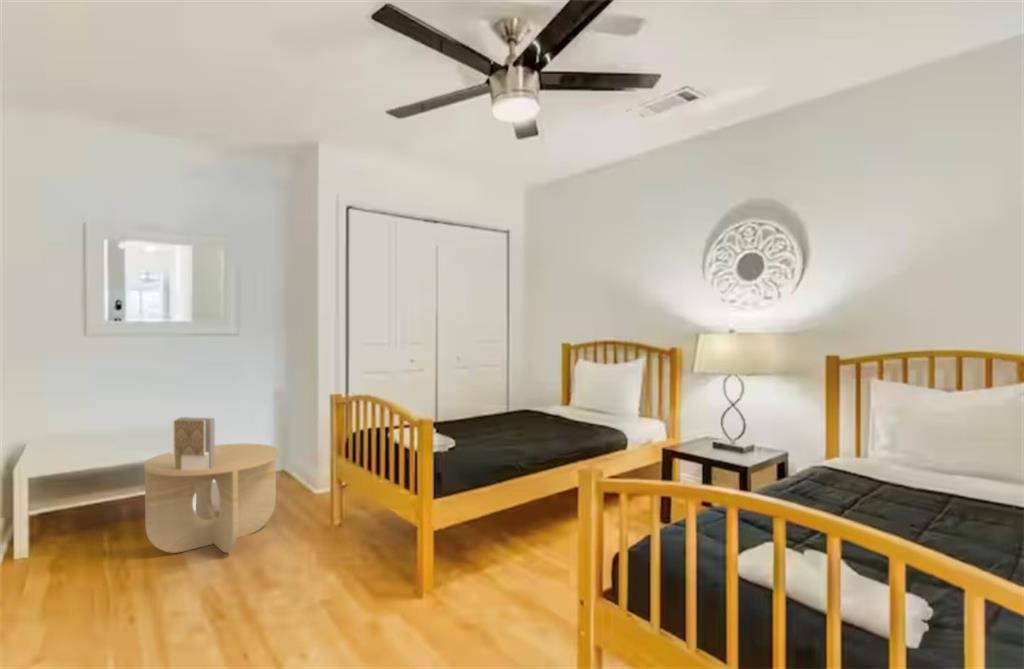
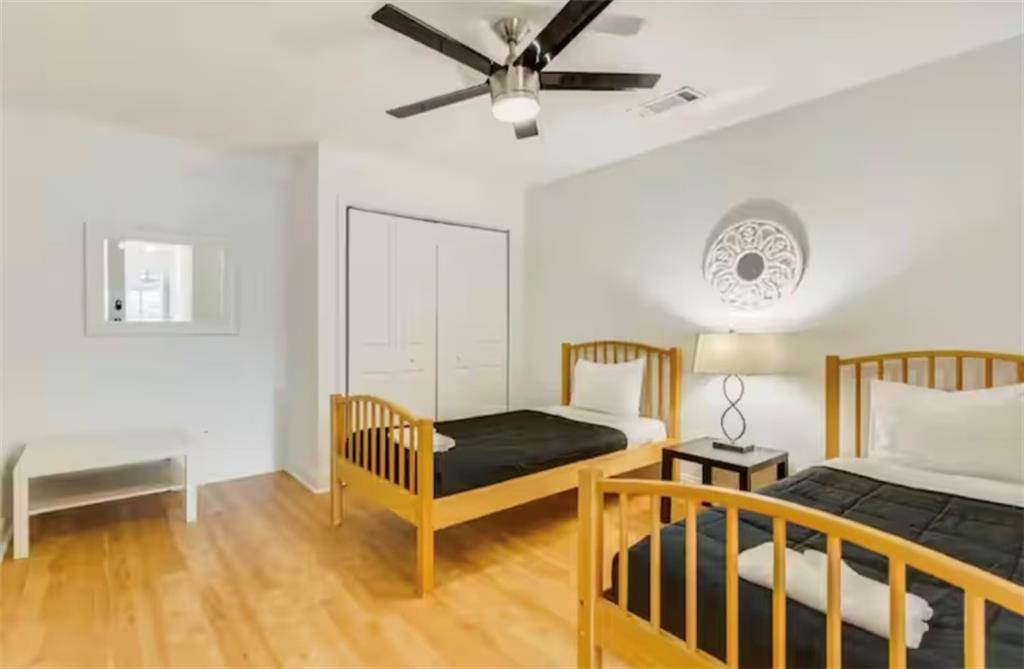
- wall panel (192, 443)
- side table (211, 499)
